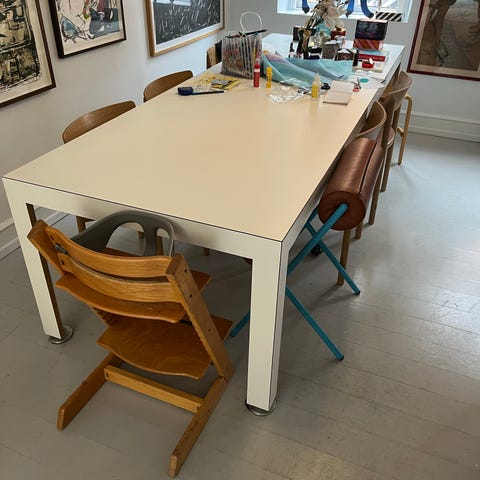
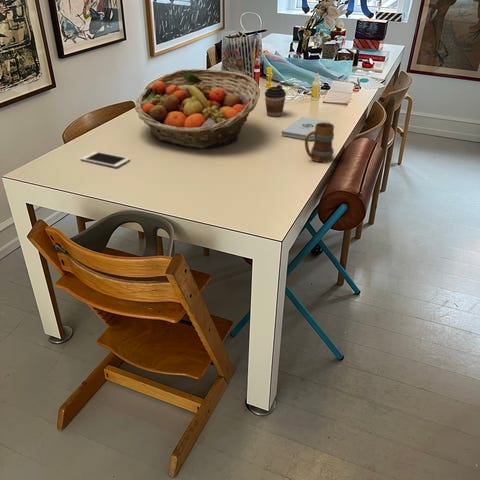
+ cell phone (105, 159)
+ mug (319, 142)
+ coffee cup (275, 100)
+ fruit basket (197, 107)
+ notepad (306, 128)
